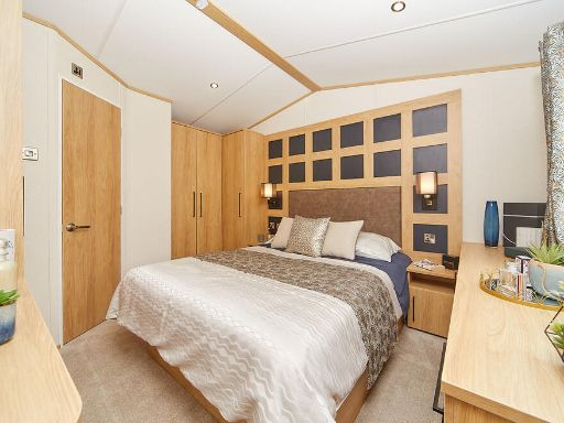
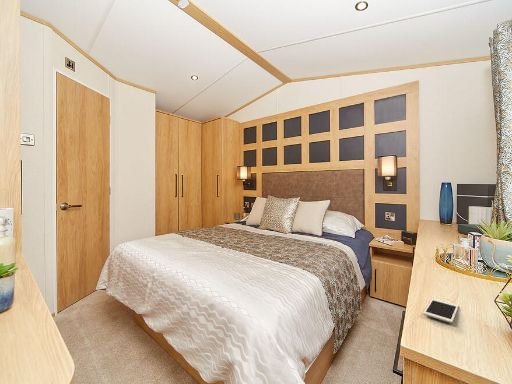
+ cell phone (441, 309)
